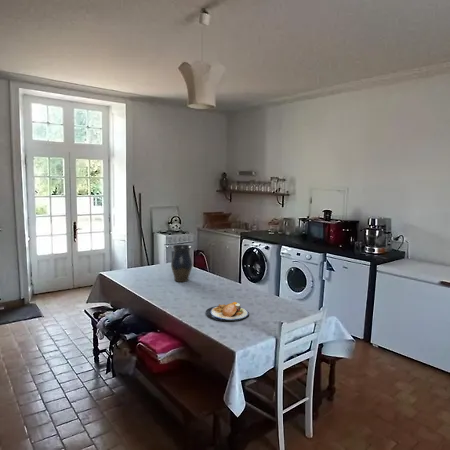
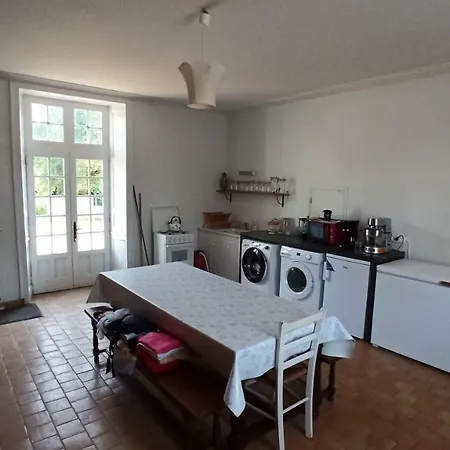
- plate (227, 307)
- vase (181, 263)
